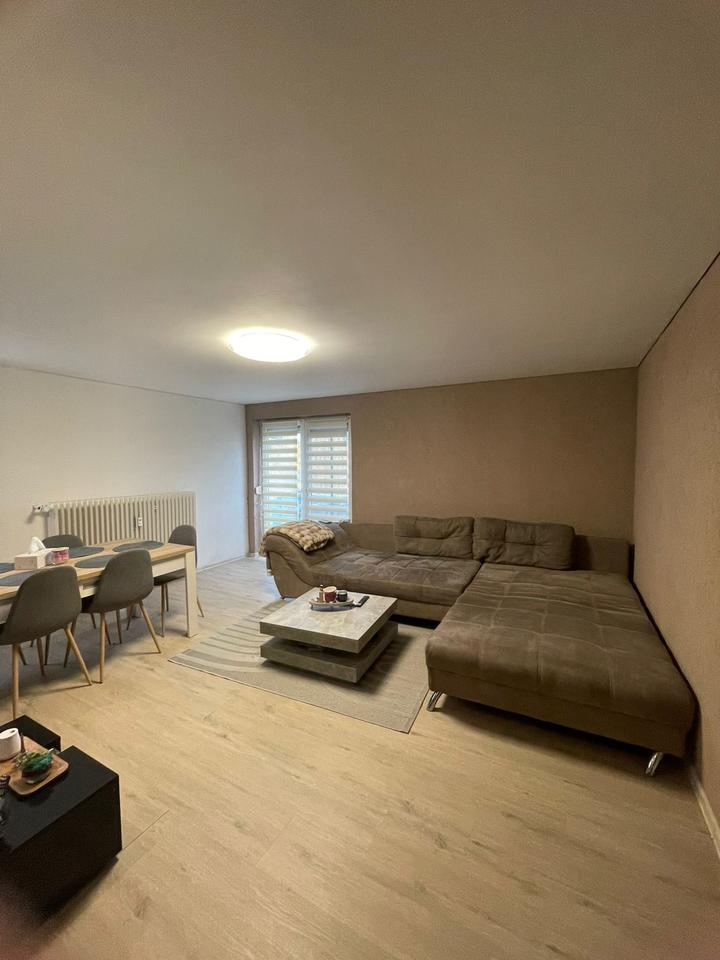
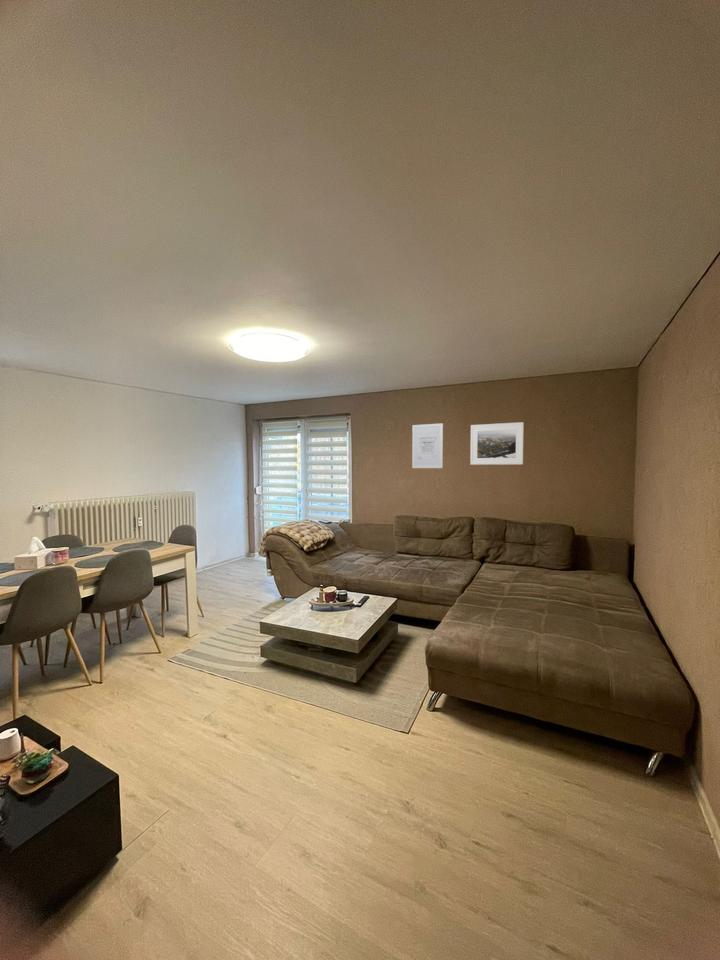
+ wall art (427, 446)
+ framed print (496, 444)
